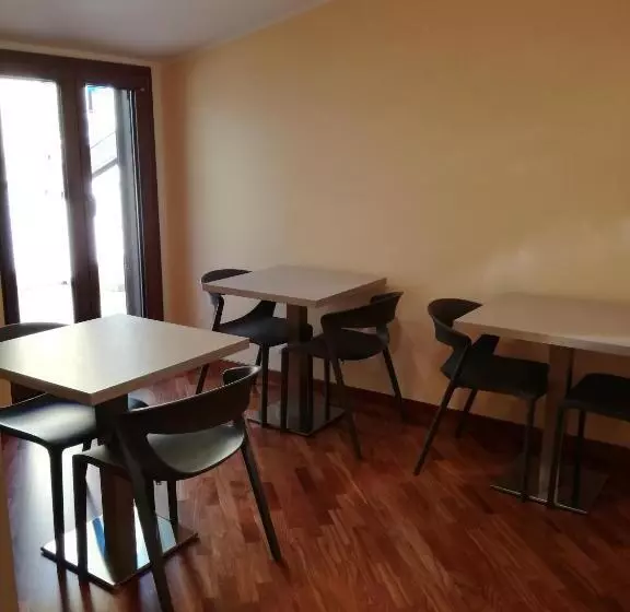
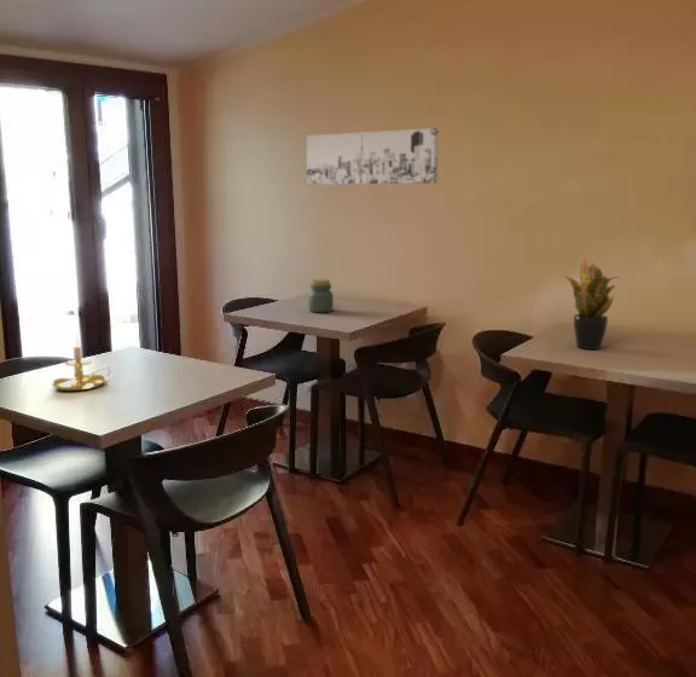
+ potted plant (594, 301)
+ candle holder (82, 359)
+ wall art (369, 157)
+ jar (320, 295)
